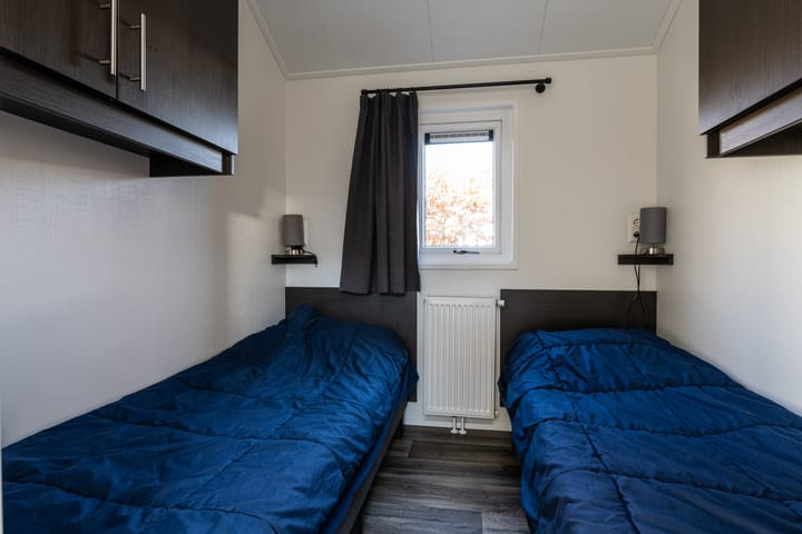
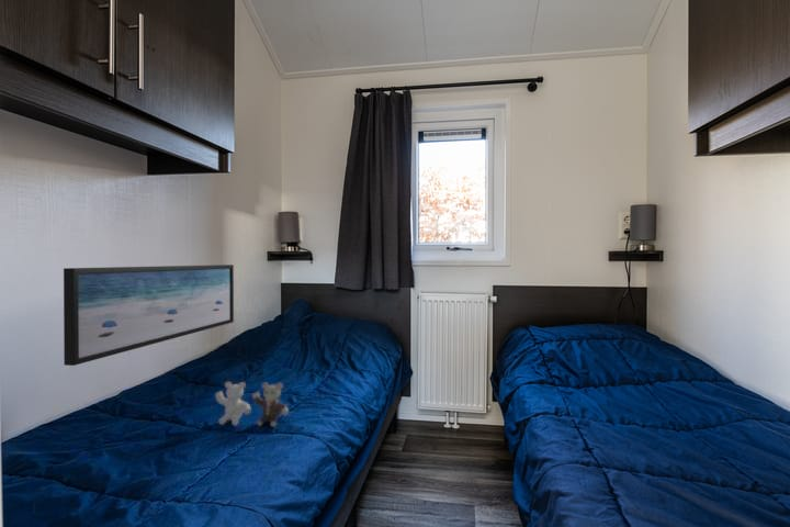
+ wall art (170, 302)
+ teddy bear (253, 400)
